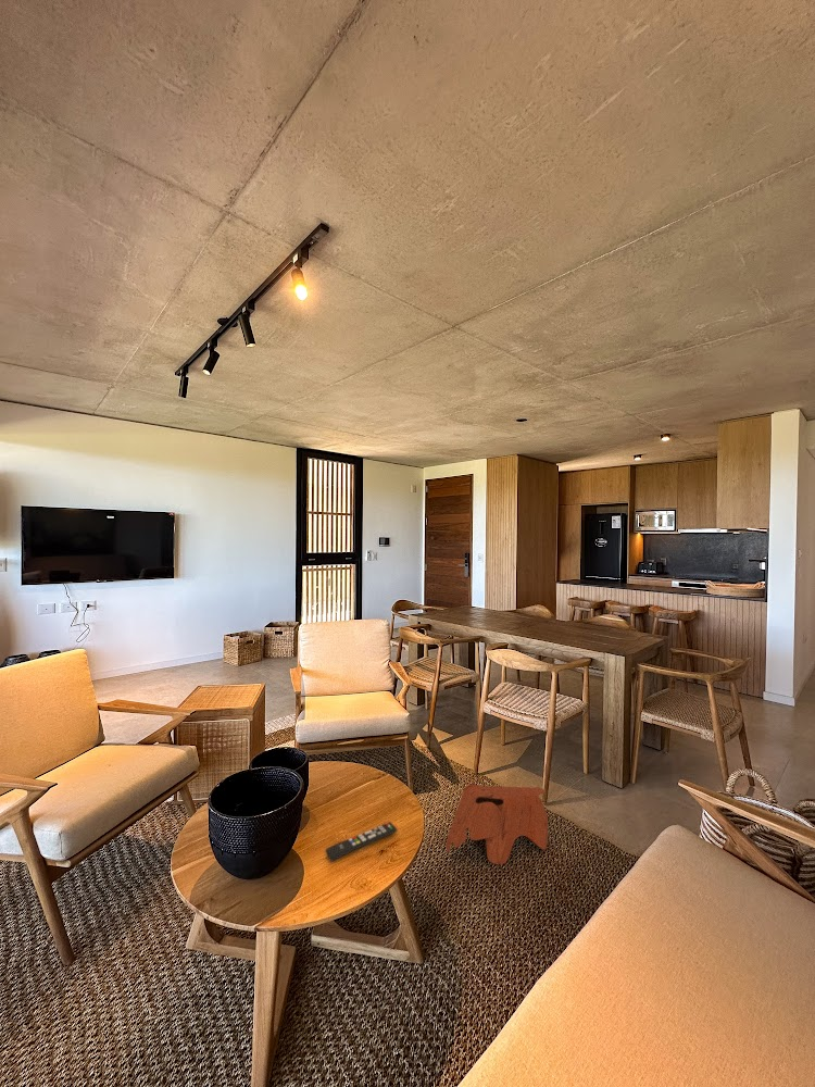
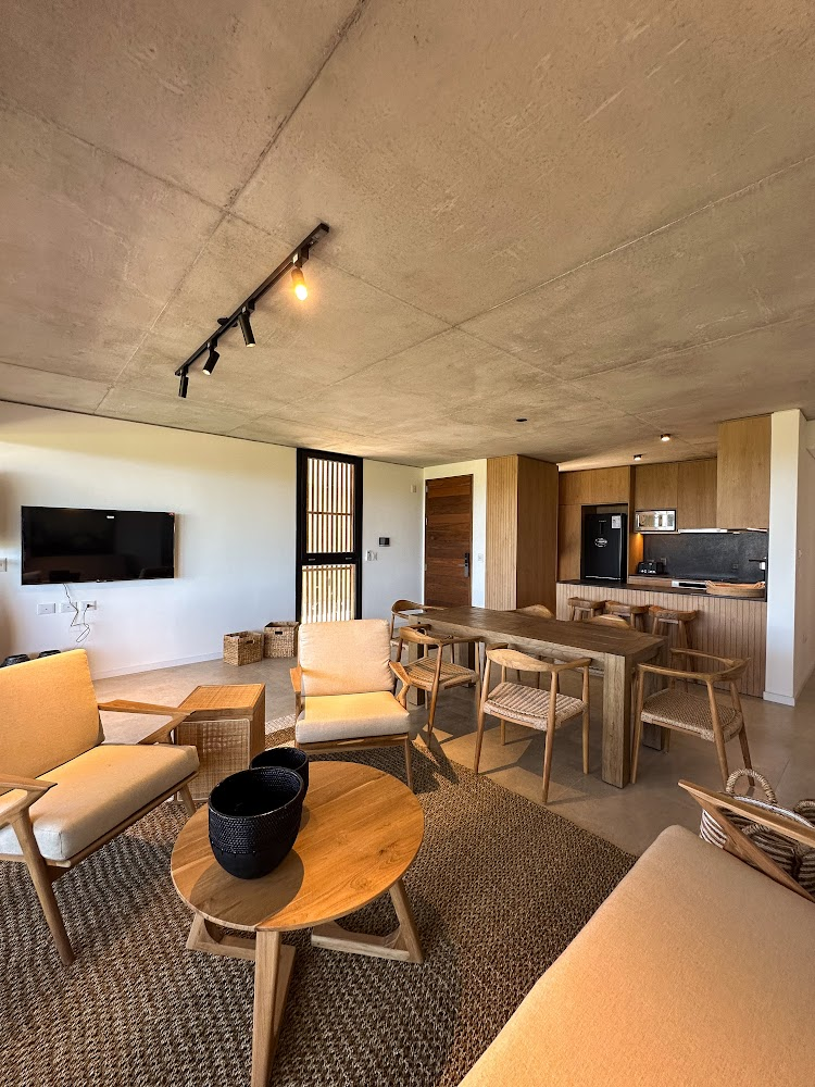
- remote control (362, 840)
- toy elephant (498, 814)
